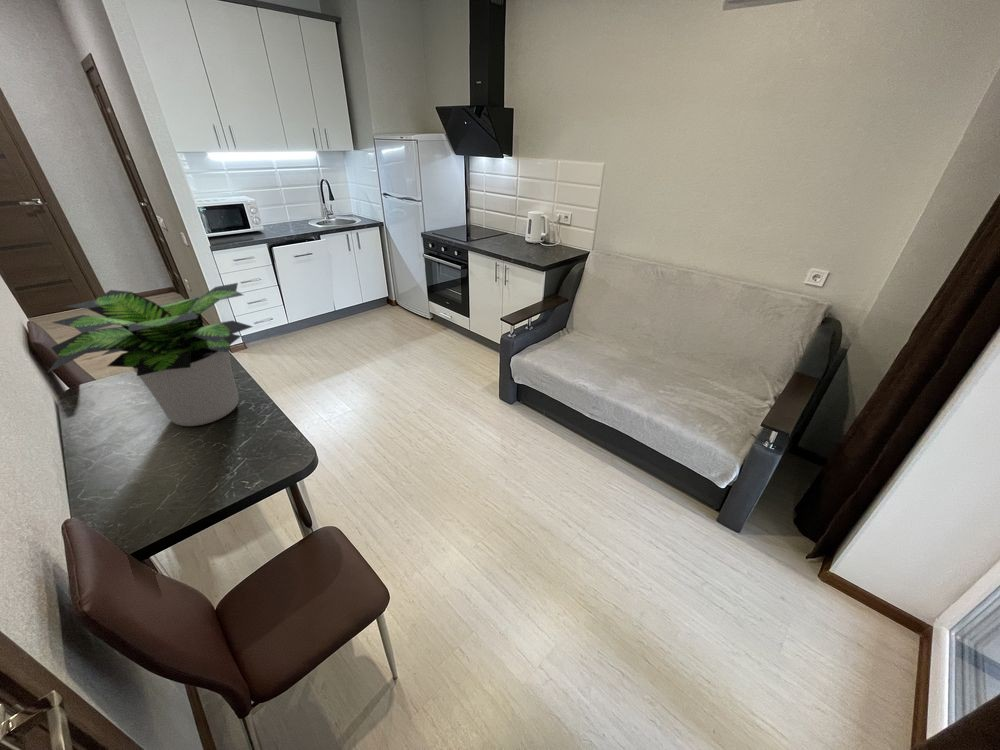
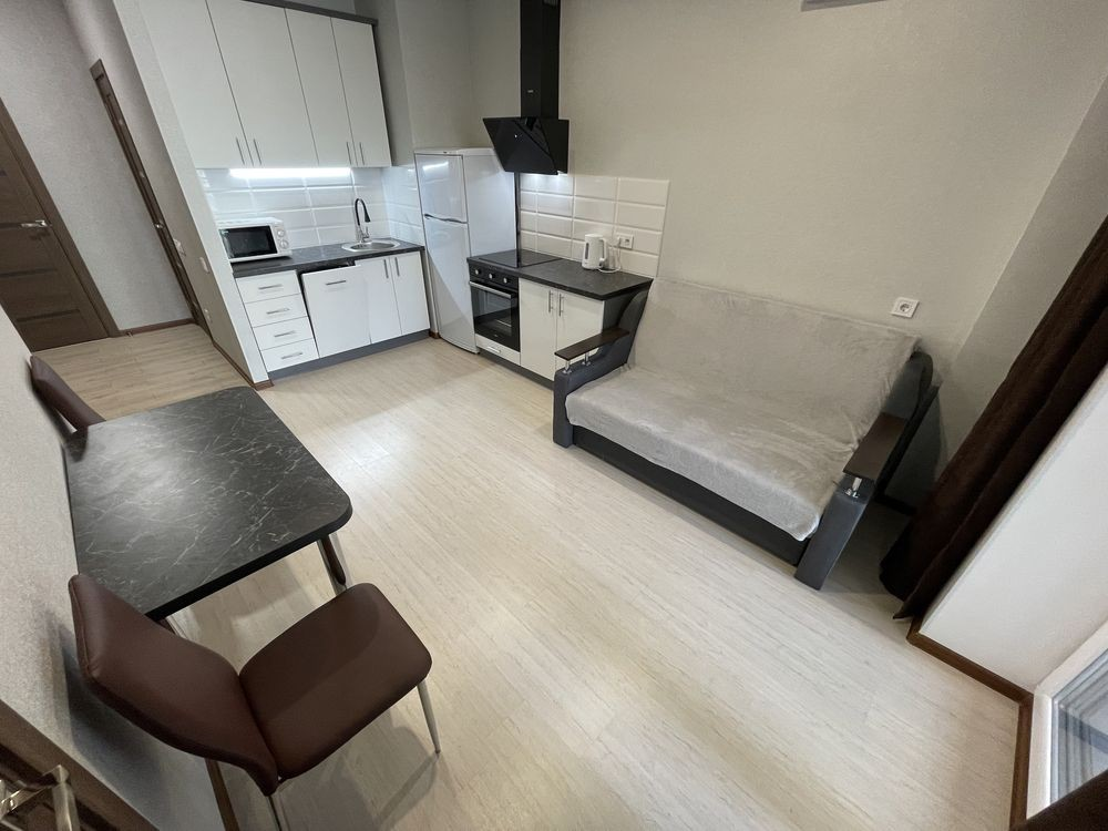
- potted plant (173, 360)
